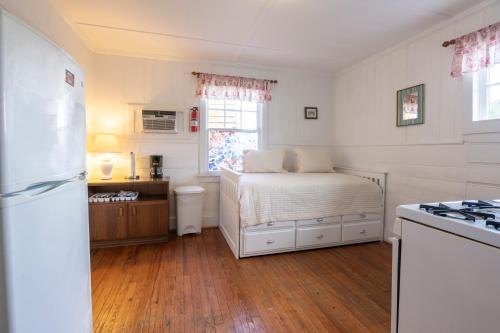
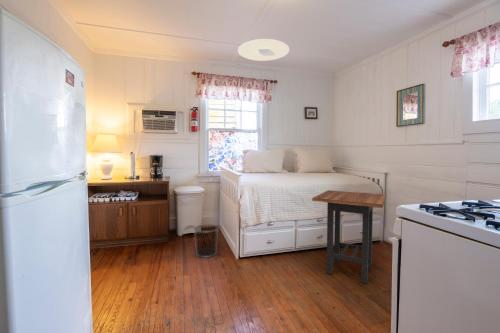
+ ceiling light (263, 48)
+ side table (346, 243)
+ waste bin (206, 240)
